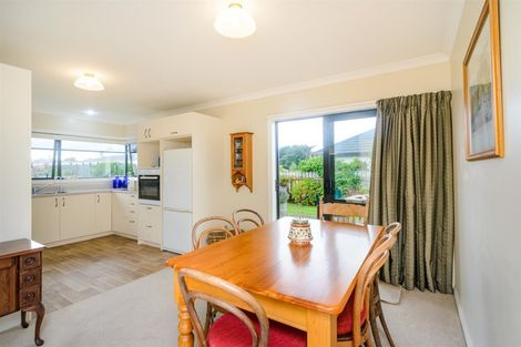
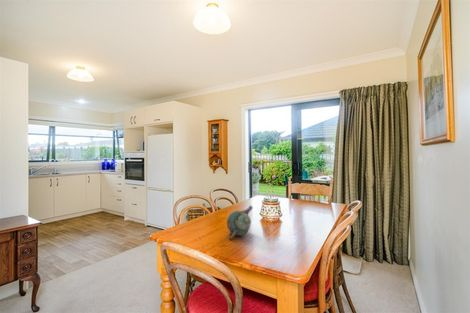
+ teapot (240, 221)
